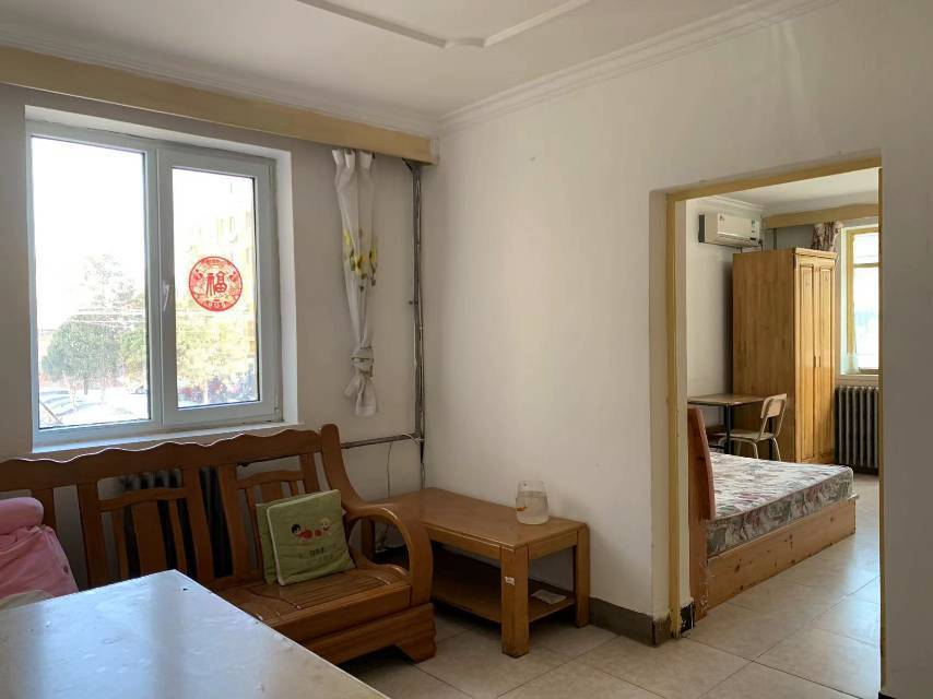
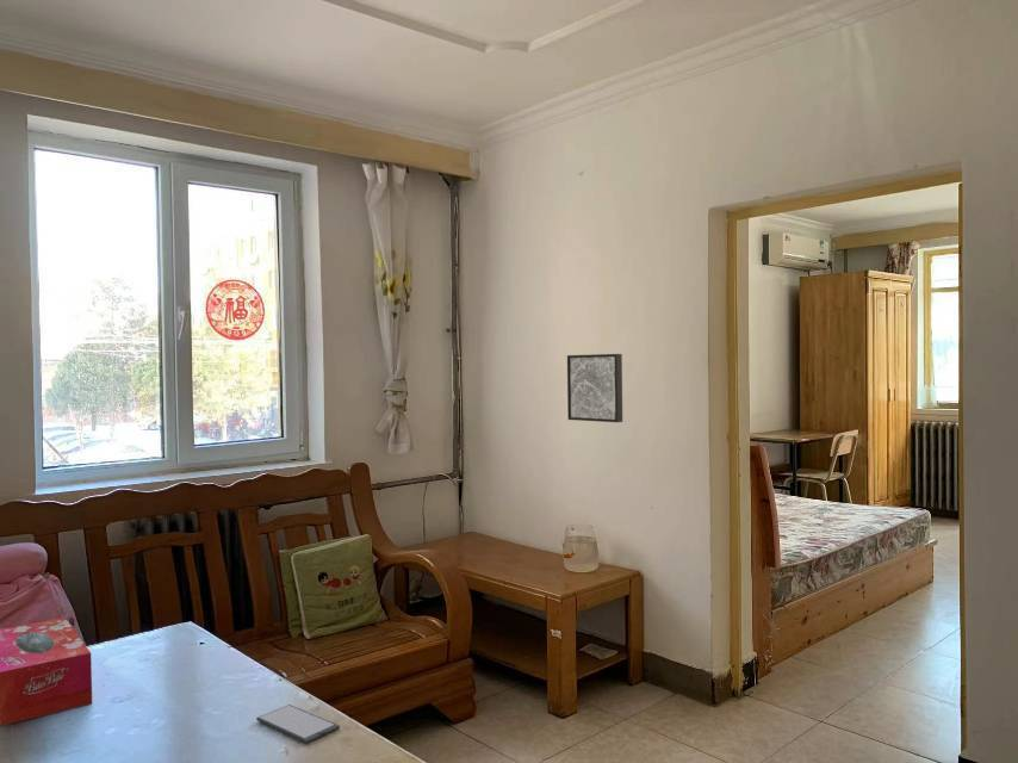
+ wall art (594, 387)
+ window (297, 722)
+ tissue box (35, 665)
